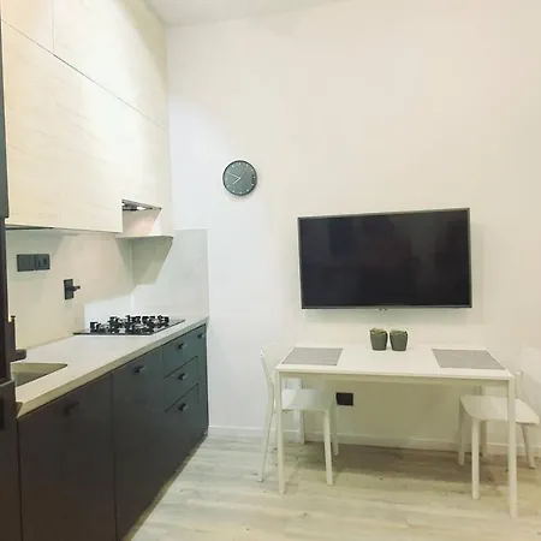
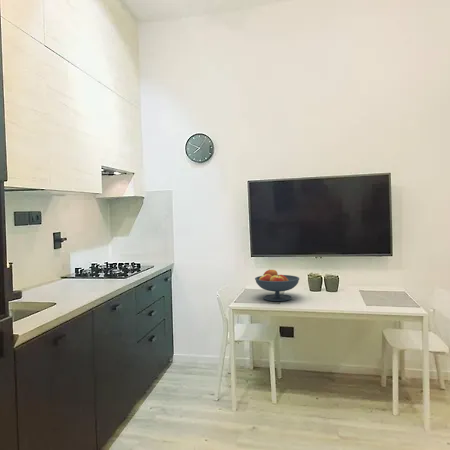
+ fruit bowl (277, 284)
